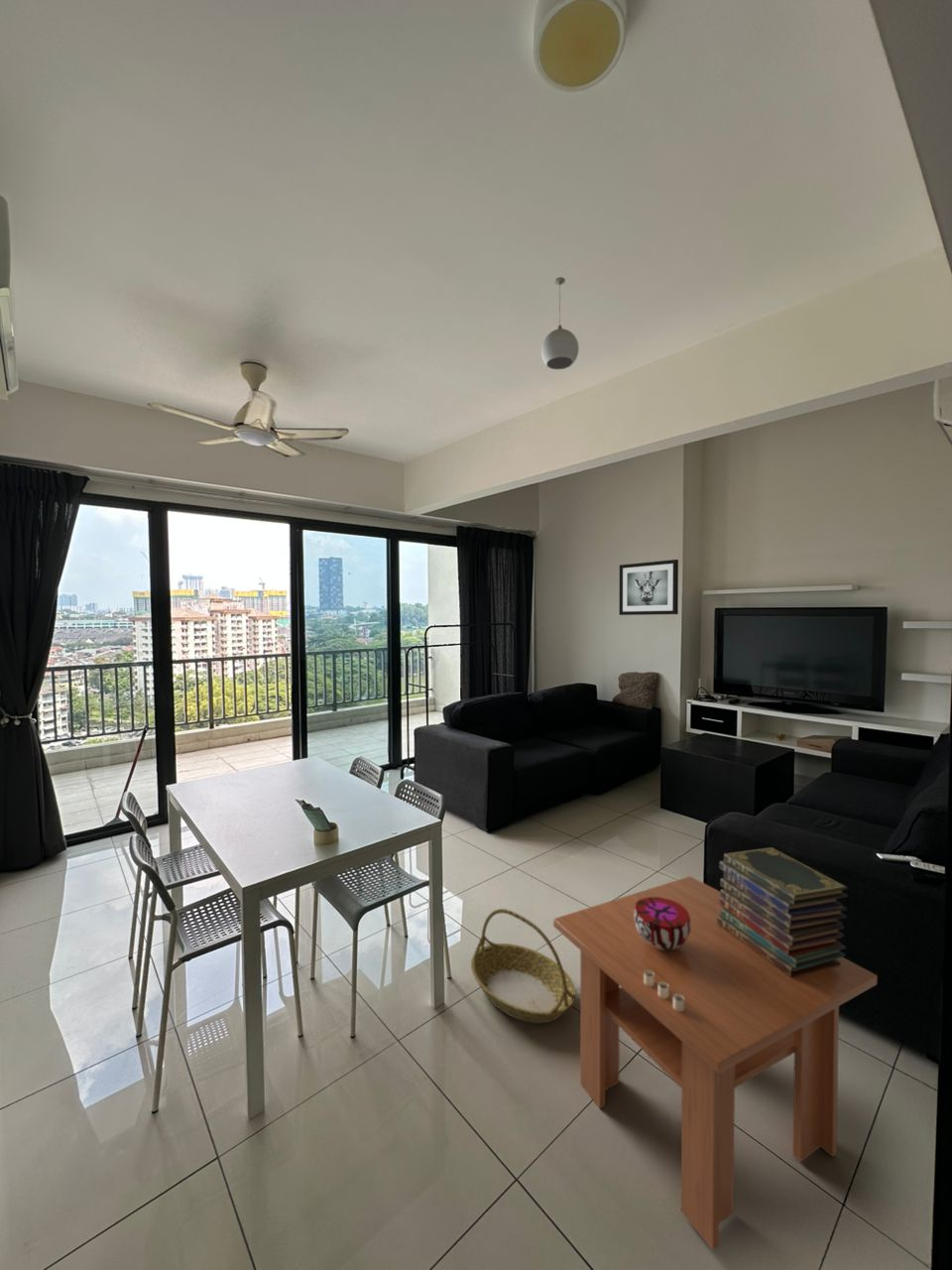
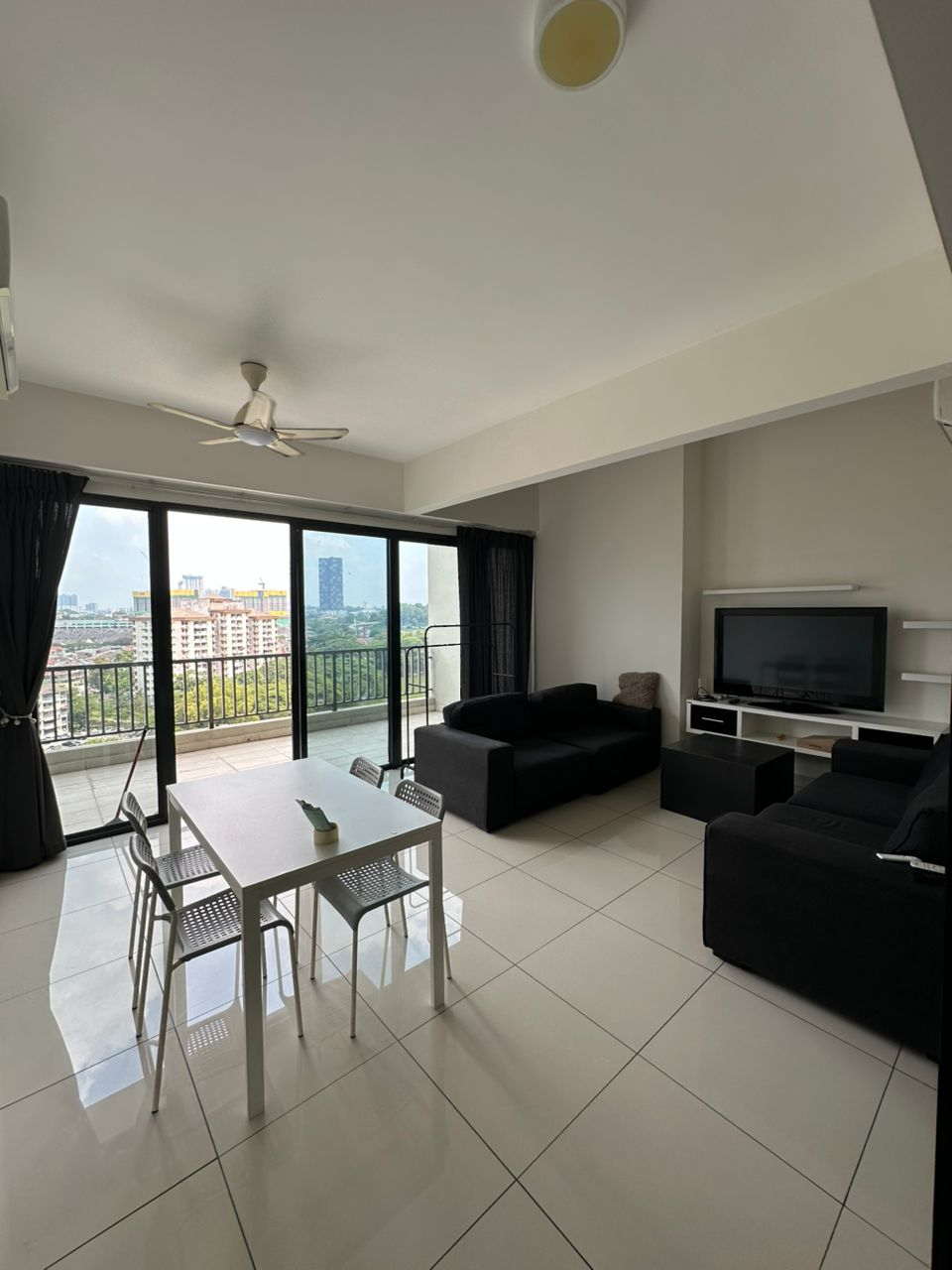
- wall art (647, 588)
- basket (521, 954)
- pendant light (559, 321)
- decorative bowl (661, 926)
- candle (662, 988)
- coffee table (700, 1030)
- book stack (779, 905)
